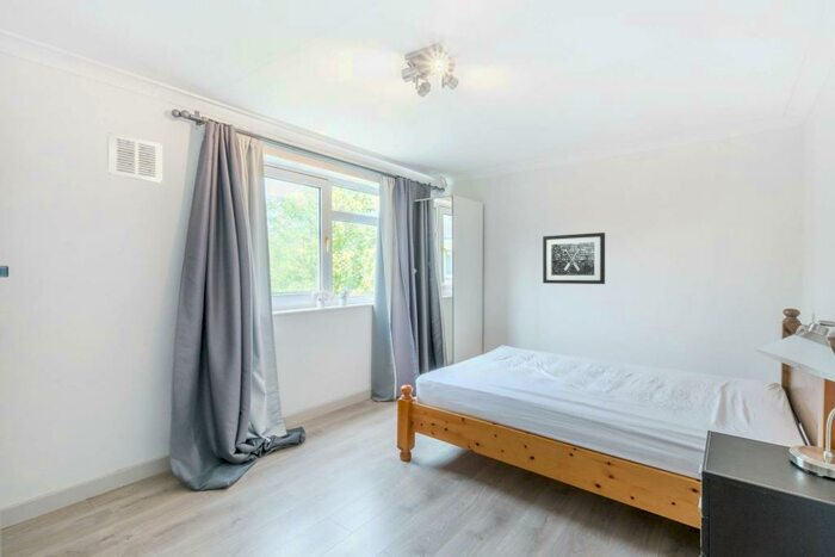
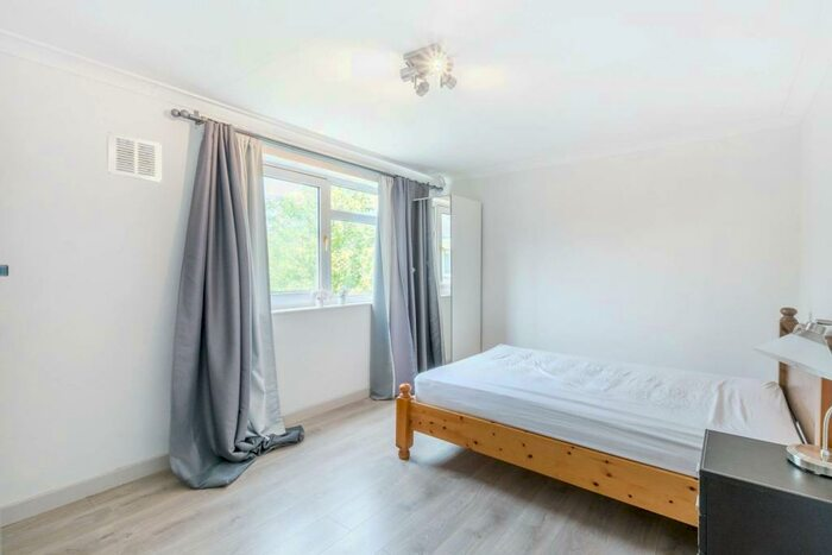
- wall art (573, 259)
